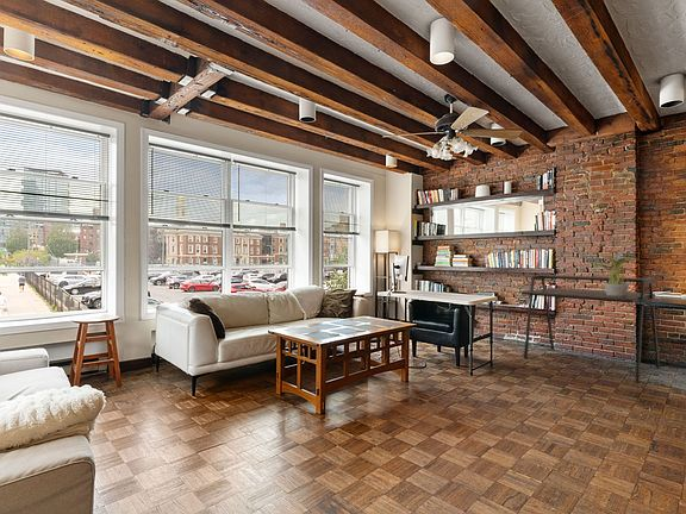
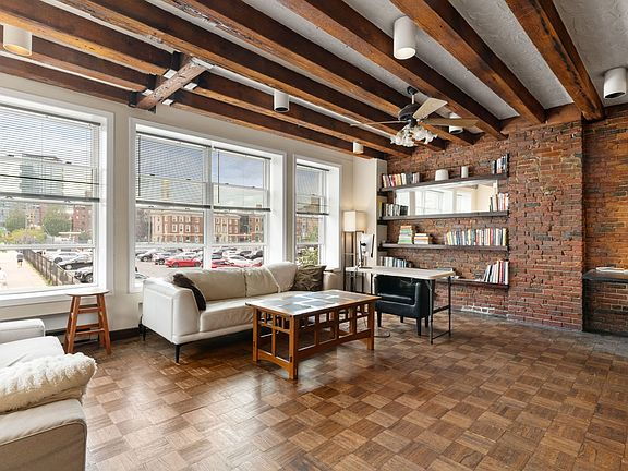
- potted plant (615, 276)
- desk (586, 299)
